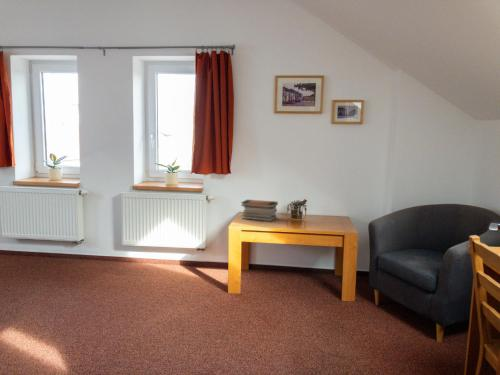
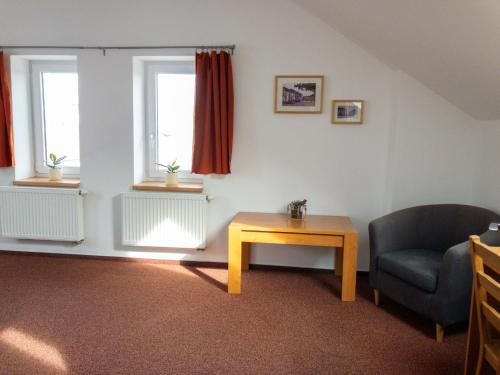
- book stack (259, 210)
